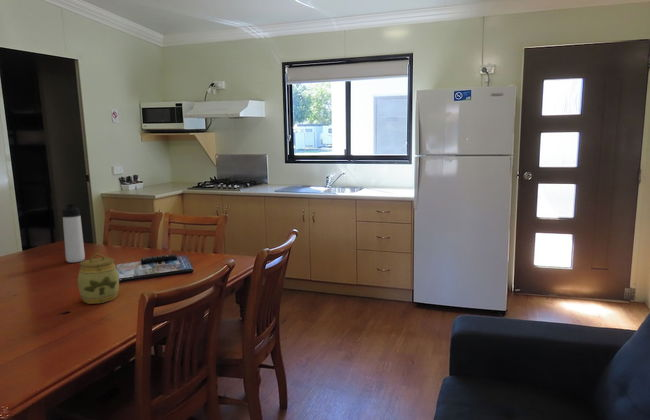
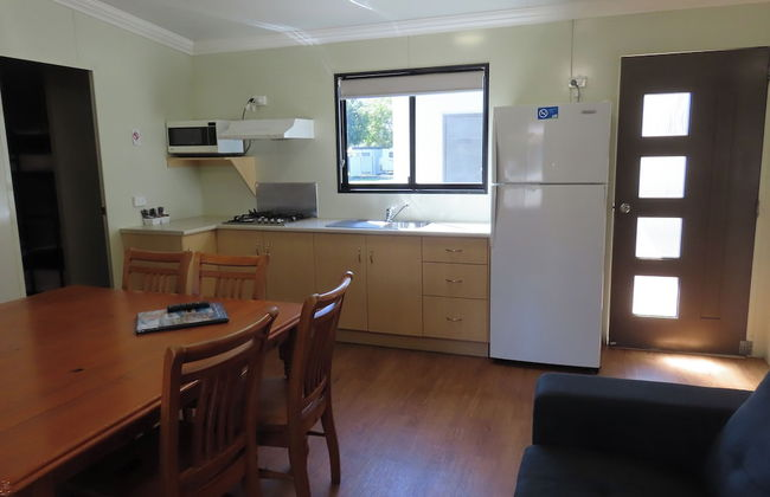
- thermos bottle (72, 232)
- jar (98, 275)
